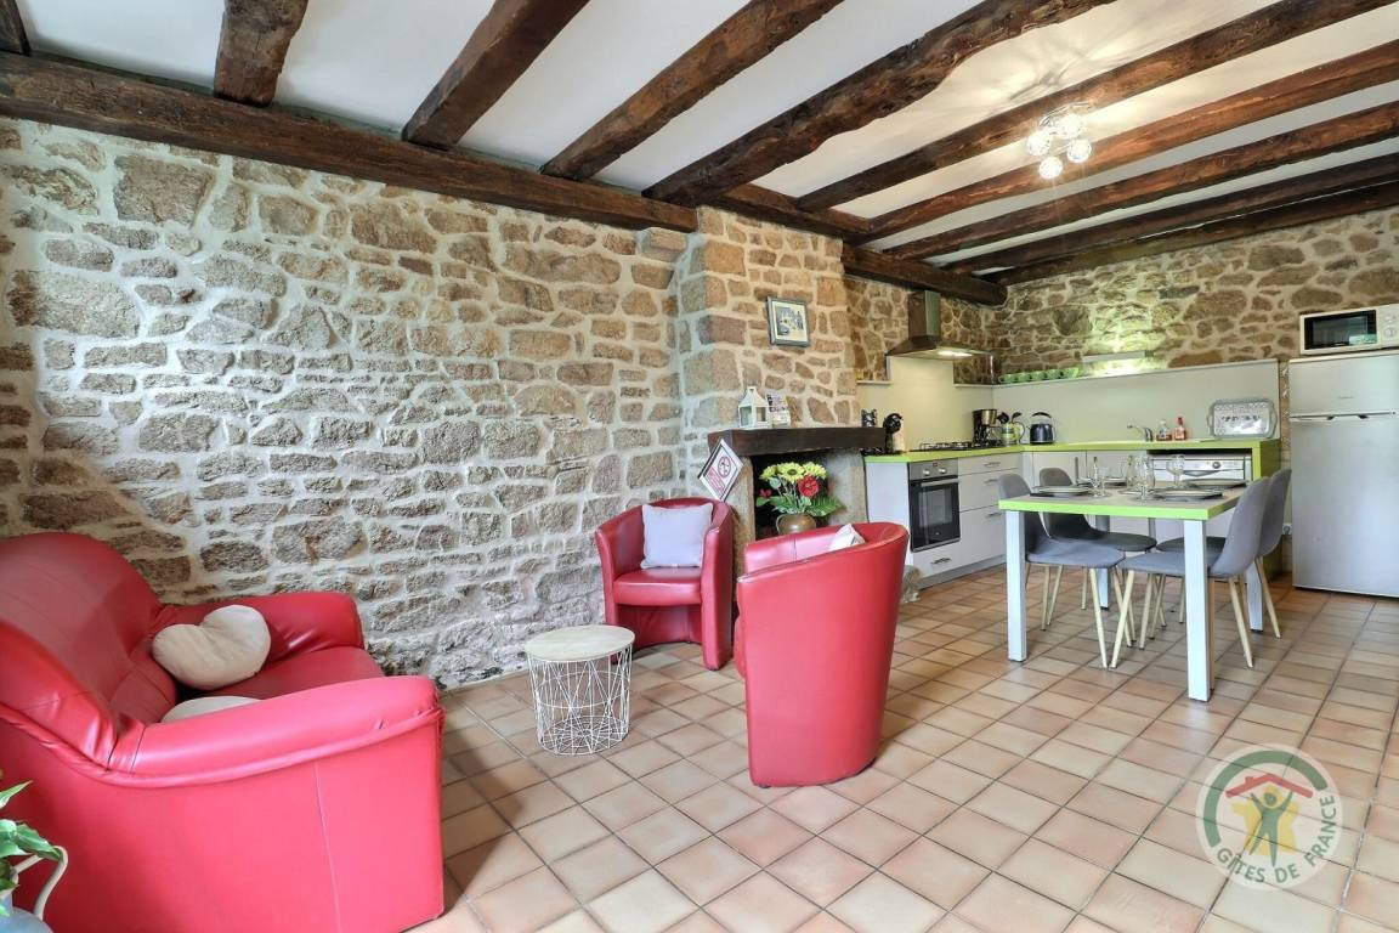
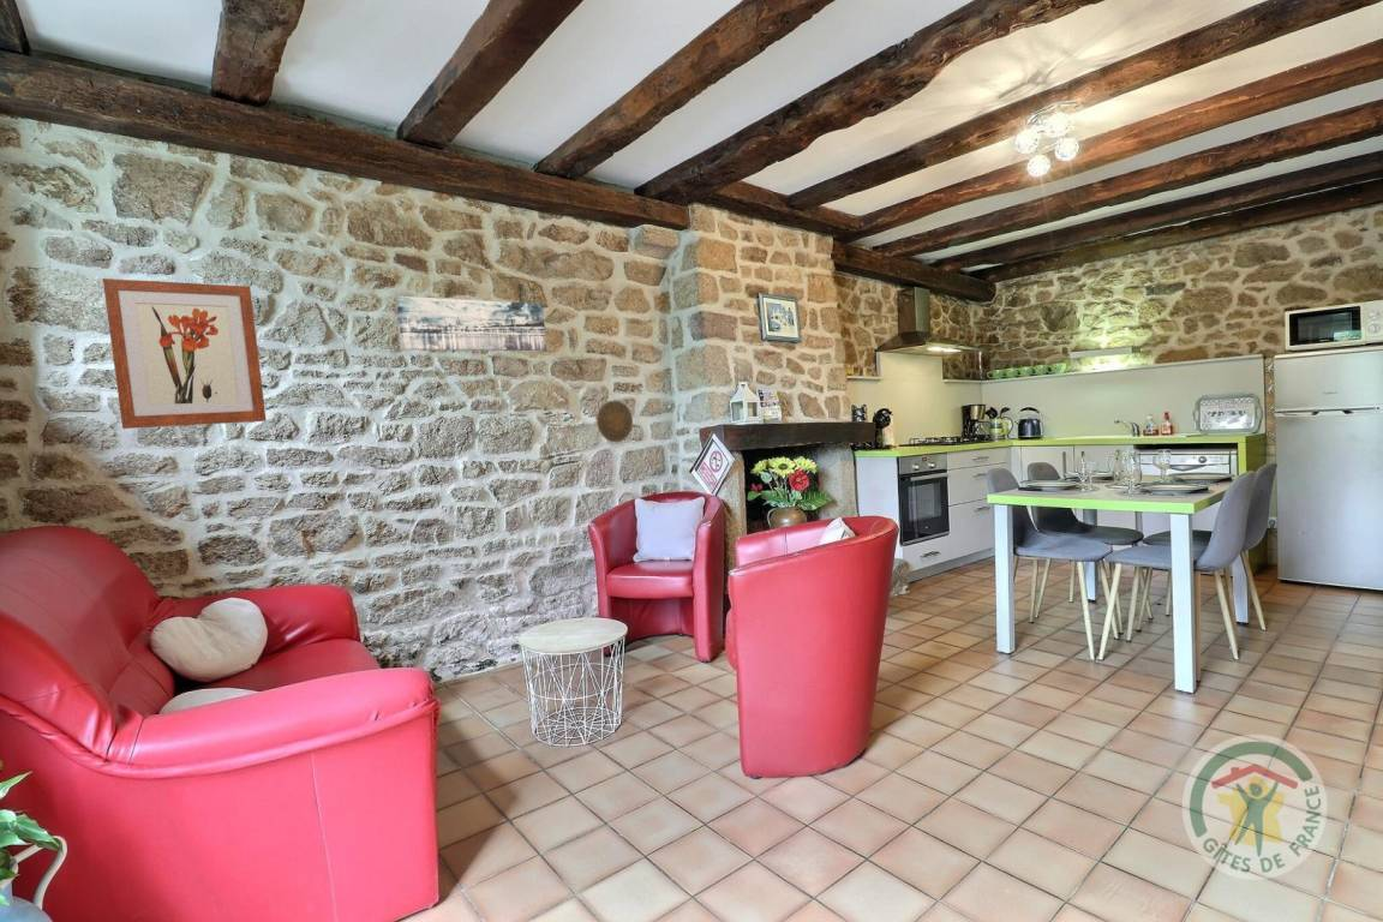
+ wall art (188, 354)
+ decorative plate (616, 420)
+ wall art (475, 324)
